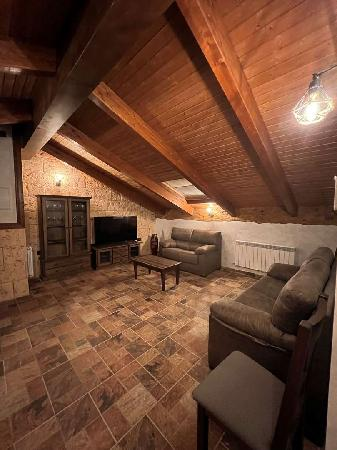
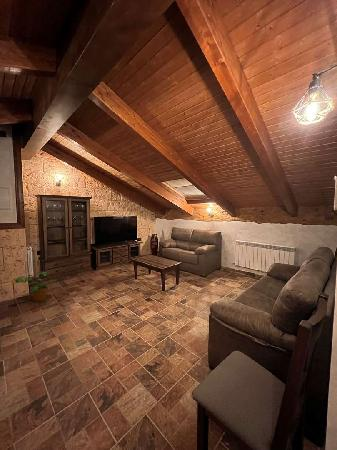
+ potted plant (34, 287)
